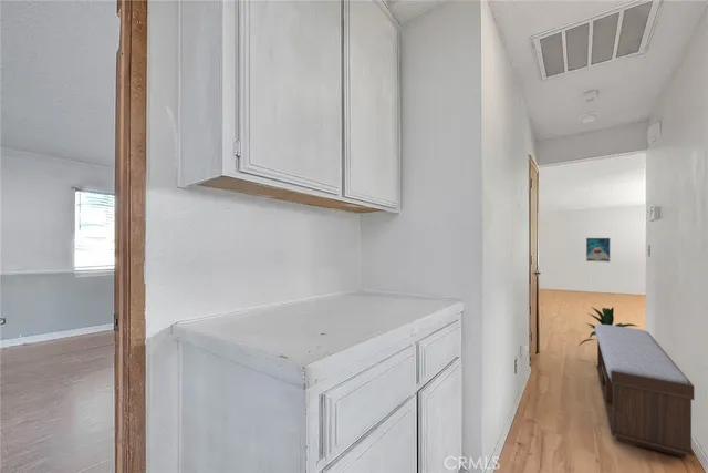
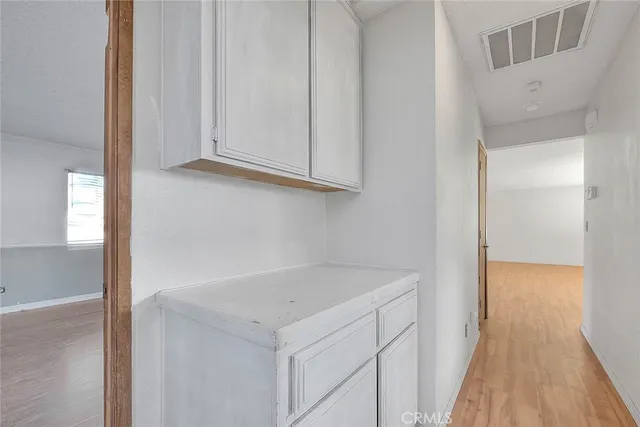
- bench (631, 374)
- indoor plant (596, 339)
- wall art (597, 249)
